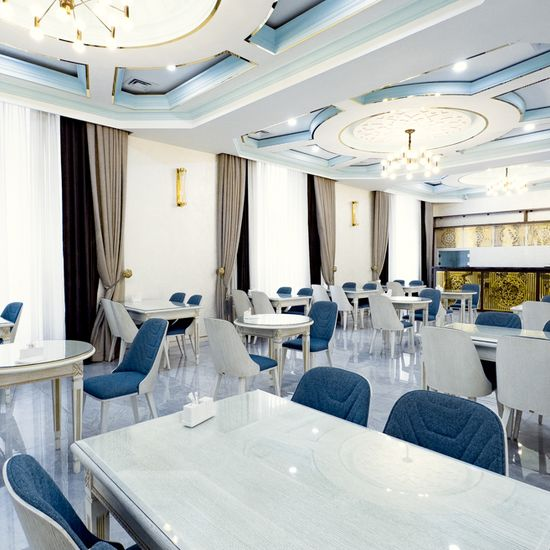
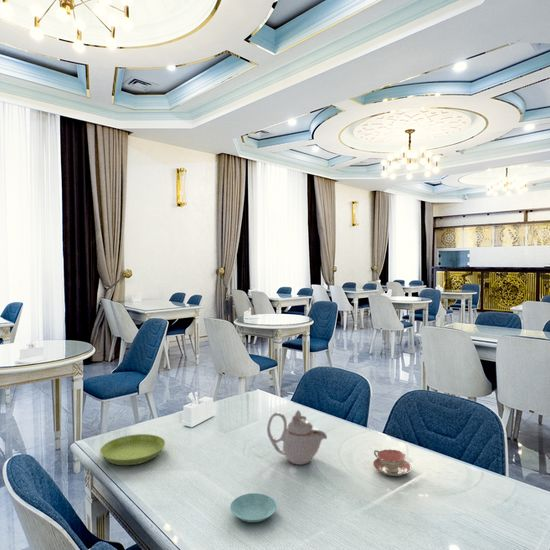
+ saucer (133, 450)
+ saucer (253, 509)
+ teapot (296, 436)
+ teacup (391, 462)
